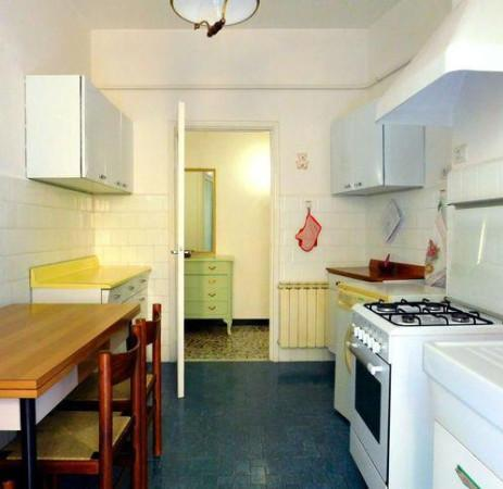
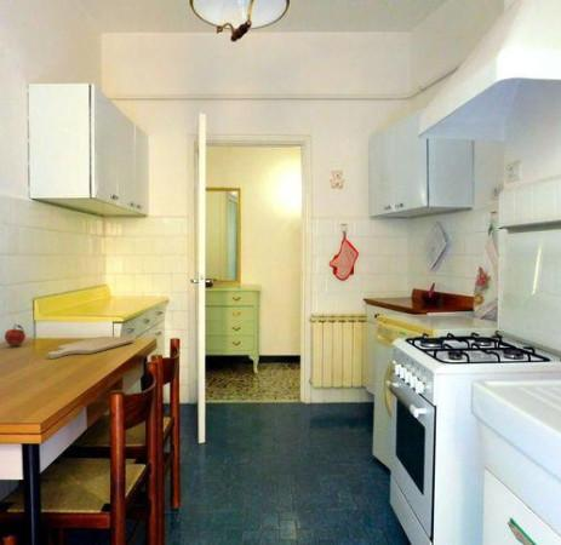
+ fruit (16, 334)
+ chopping board (87, 346)
